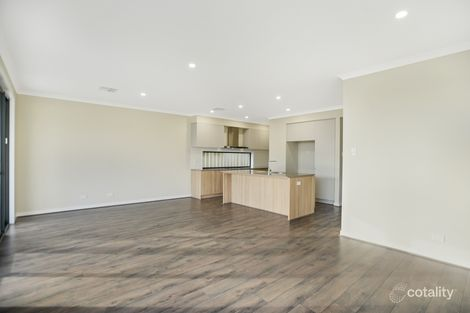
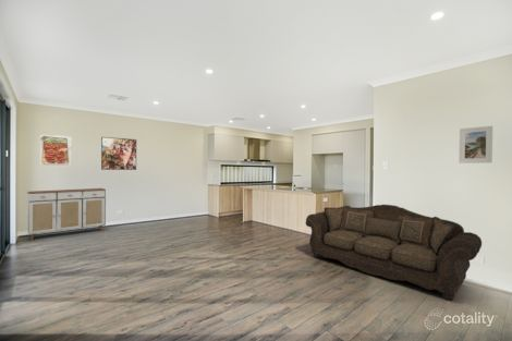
+ sofa (379, 238)
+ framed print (475, 145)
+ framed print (56, 150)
+ sideboard (69, 211)
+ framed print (119, 154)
